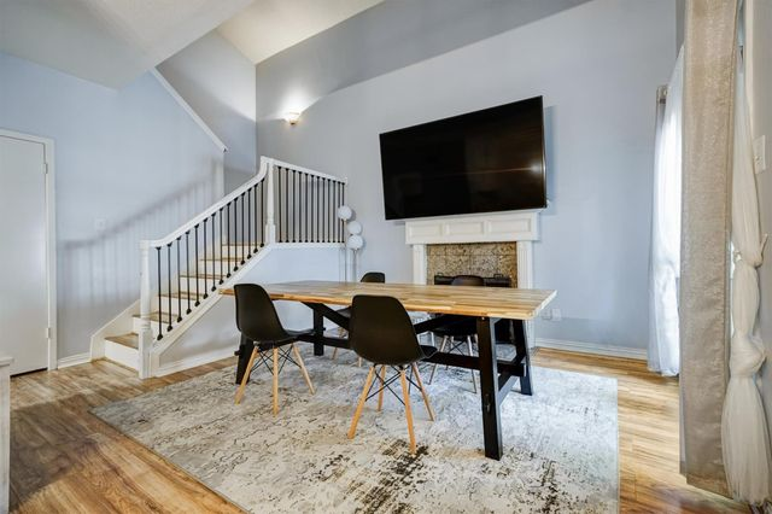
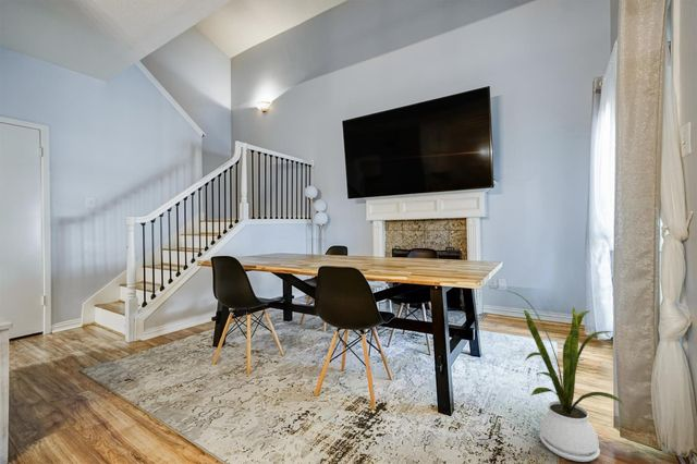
+ house plant (559, 368)
